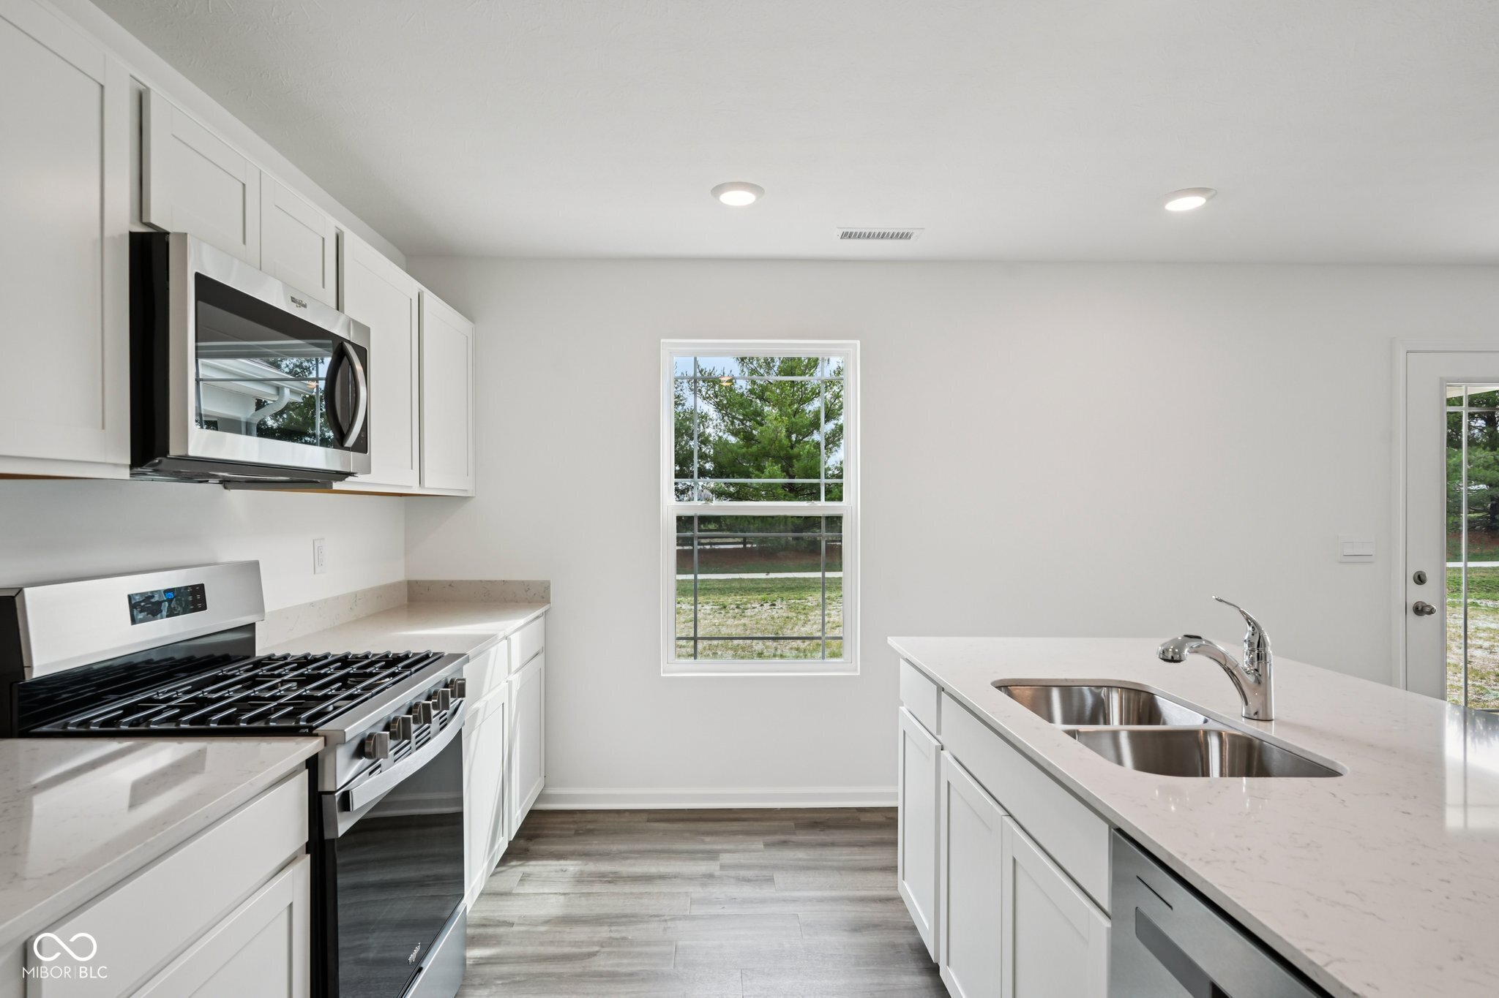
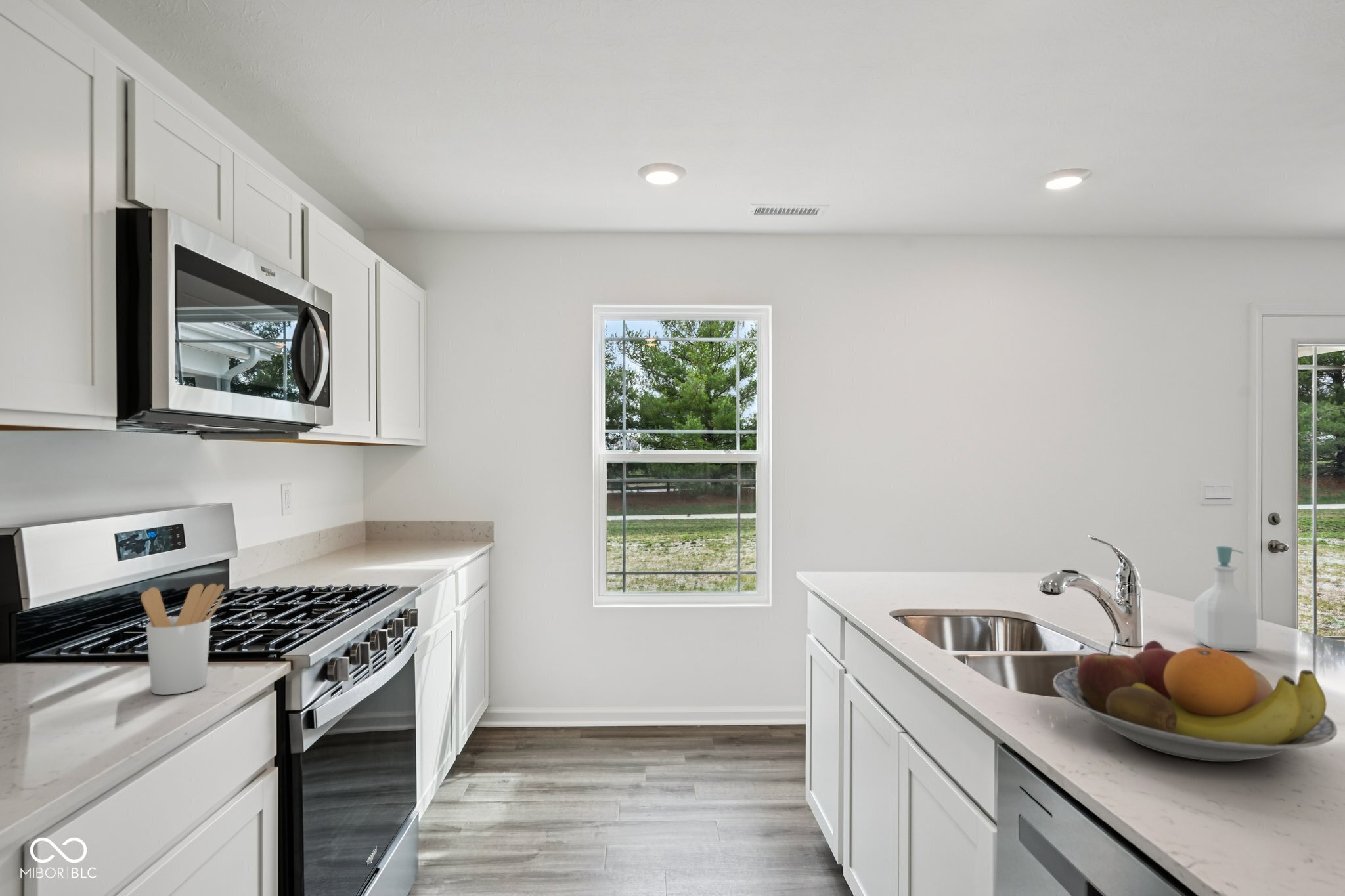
+ utensil holder (188, 634)
+ soap bottle (1224, 597)
+ fruit bowl (1181, 689)
